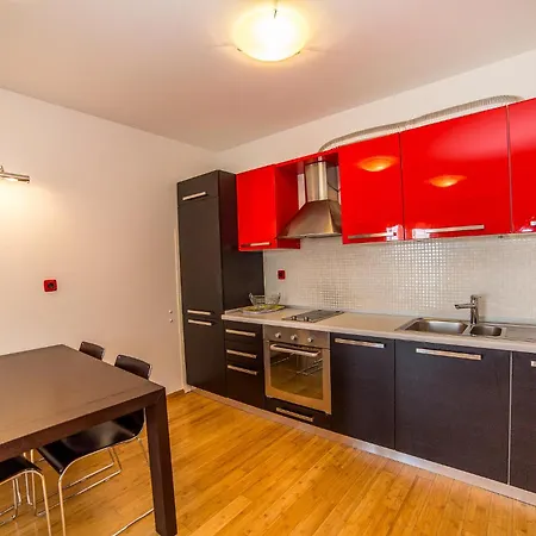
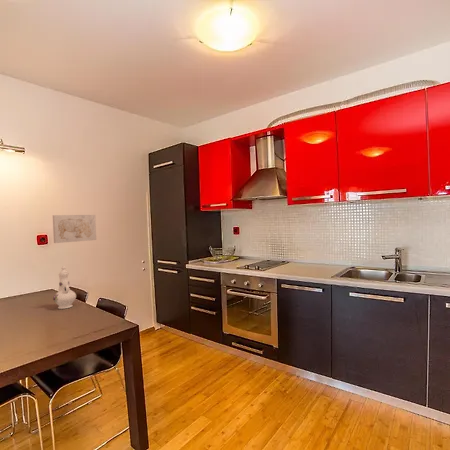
+ chinaware (63, 286)
+ wall art (75, 228)
